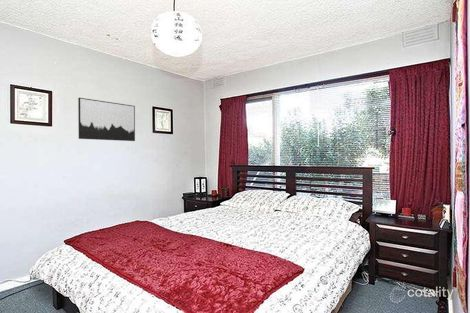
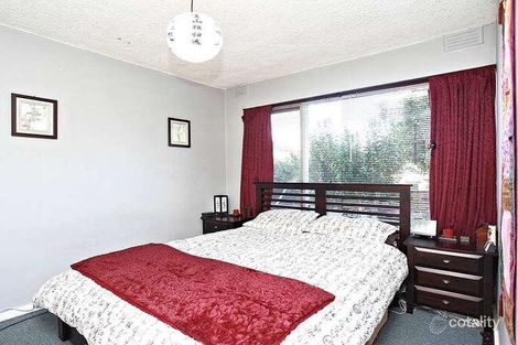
- wall art (108, 121)
